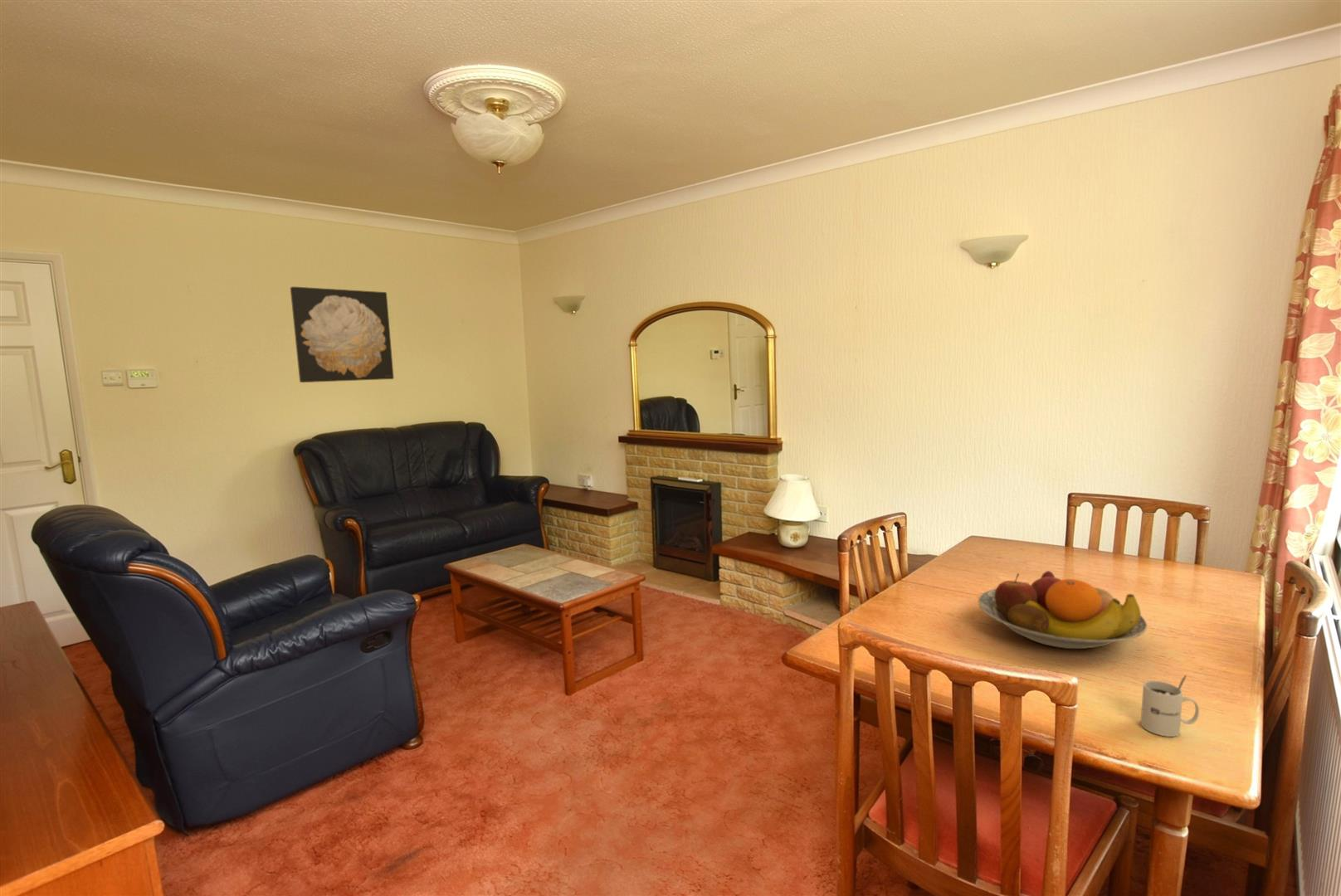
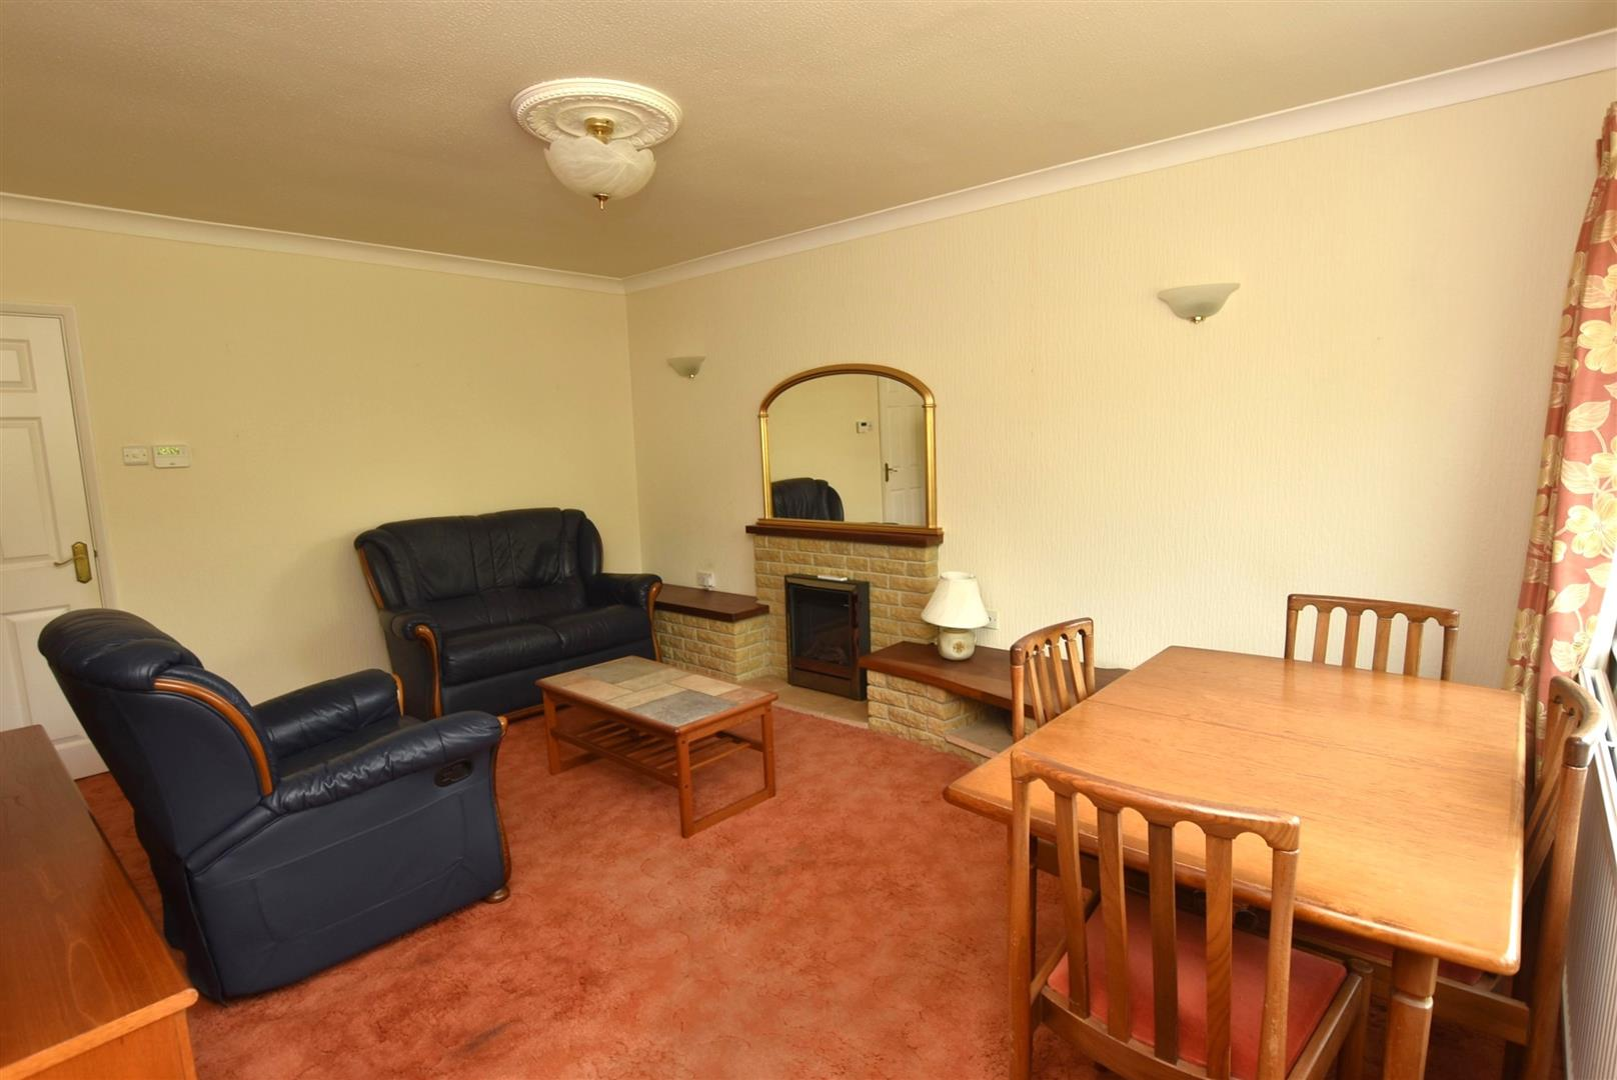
- mug (1171, 698)
- fruit bowl (1058, 604)
- wall art (344, 335)
